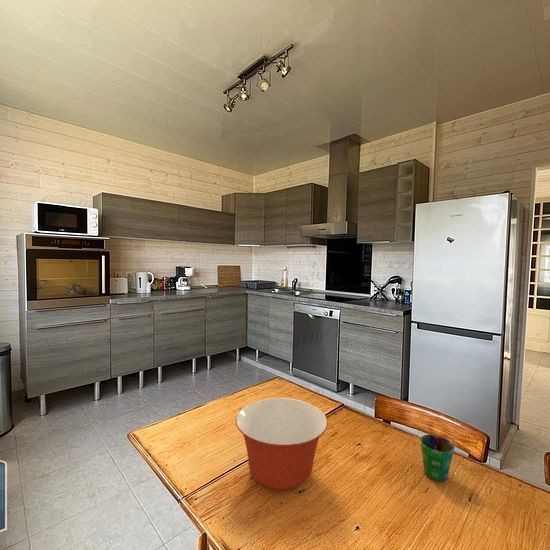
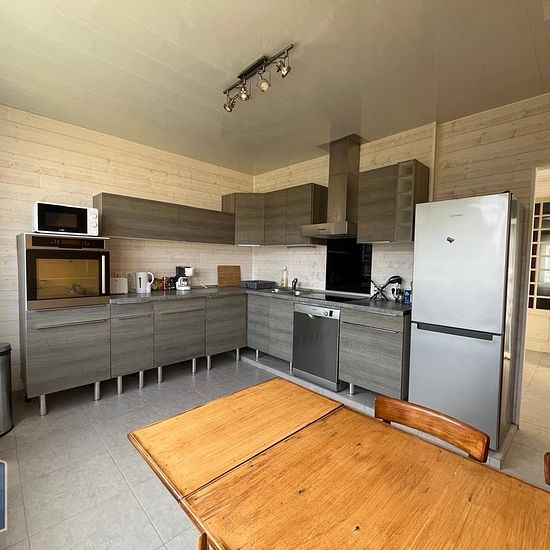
- cup (435, 456)
- mixing bowl (281, 445)
